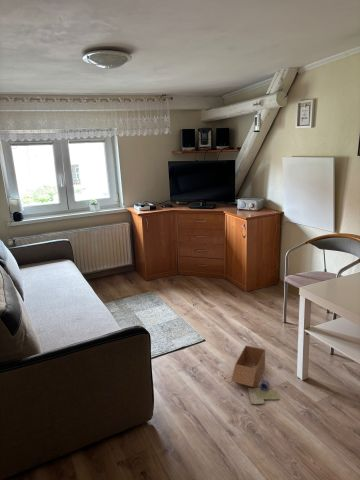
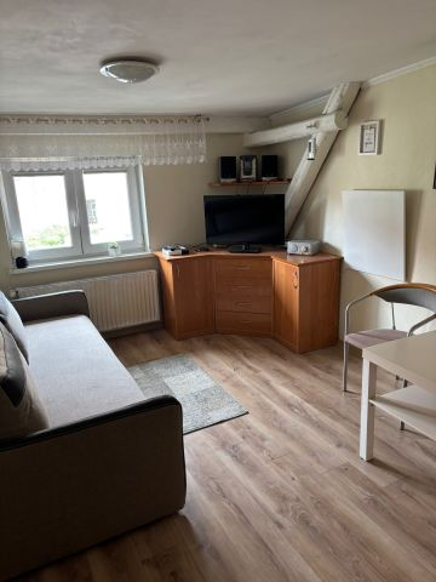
- cardboard box (259, 374)
